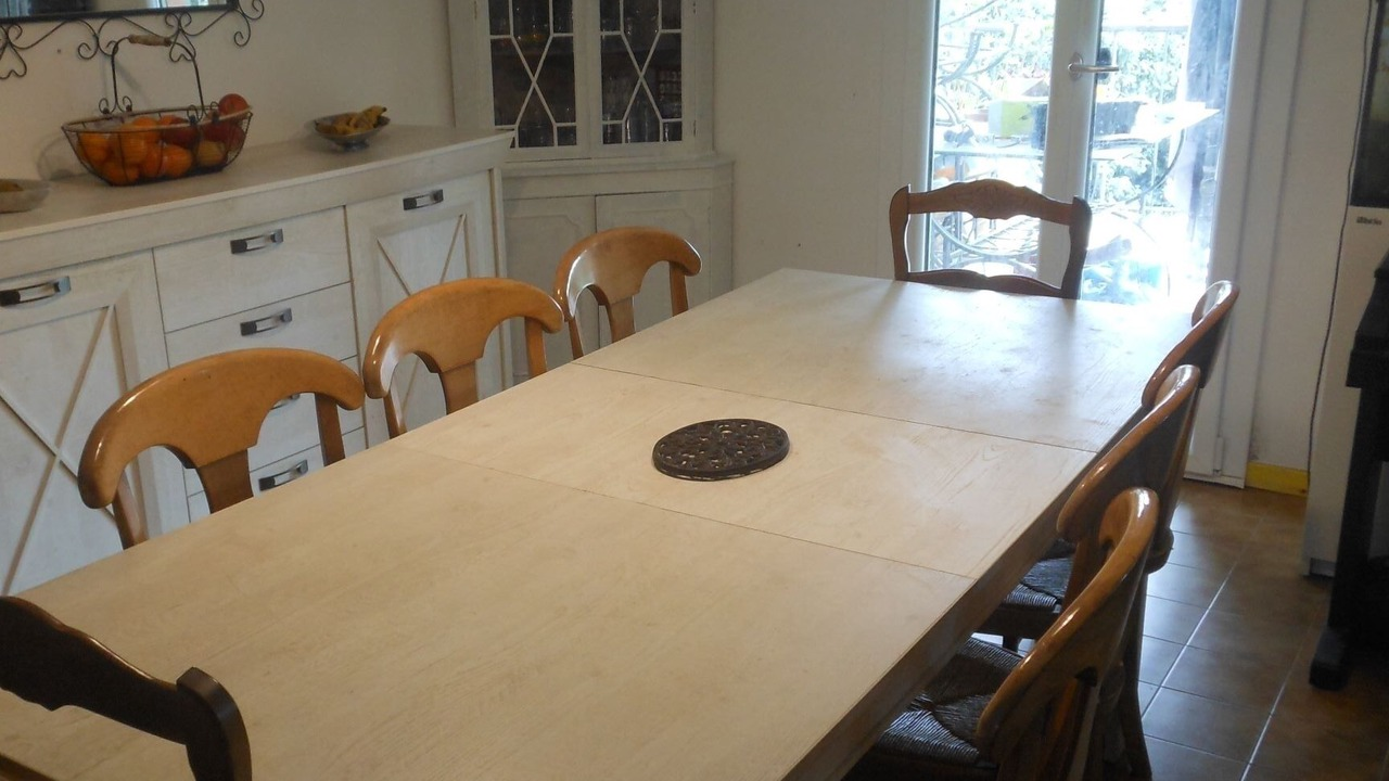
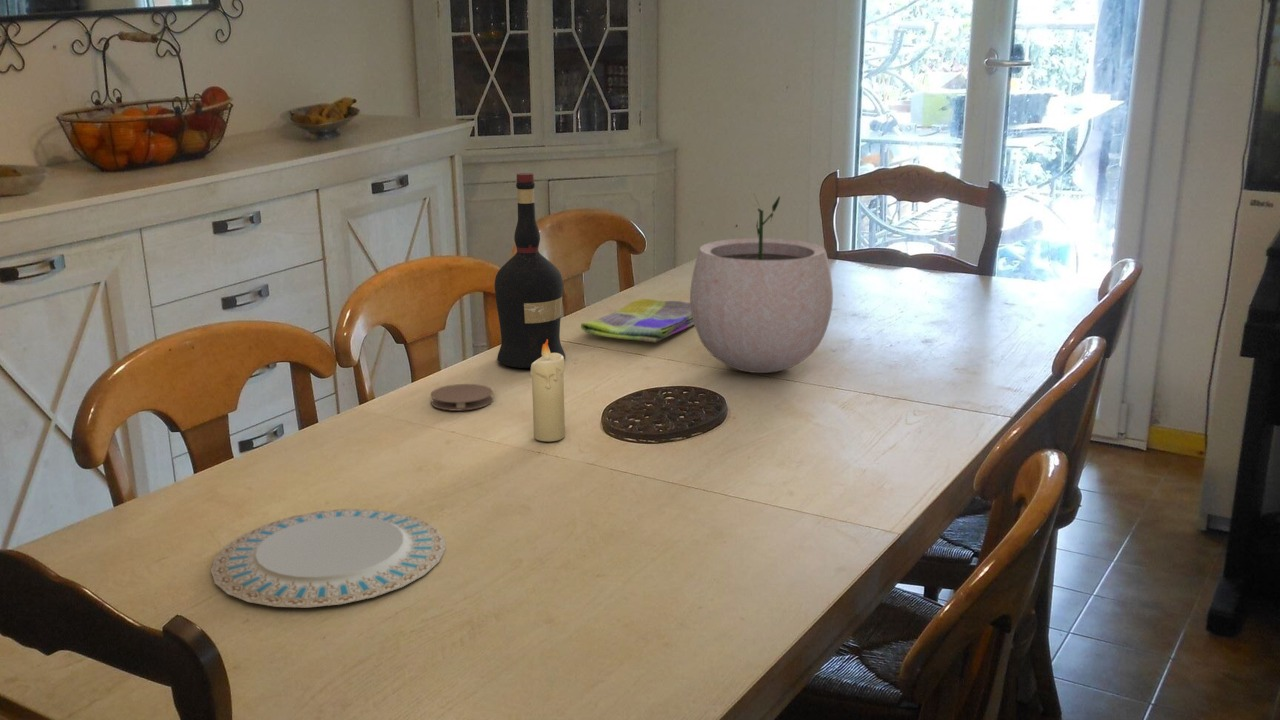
+ plant pot (761, 282)
+ liquor (528, 269)
+ chinaware (330, 549)
+ candle (547, 388)
+ coaster (462, 396)
+ dish towel (646, 318)
